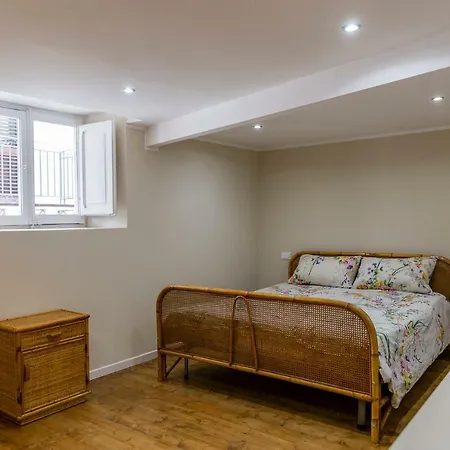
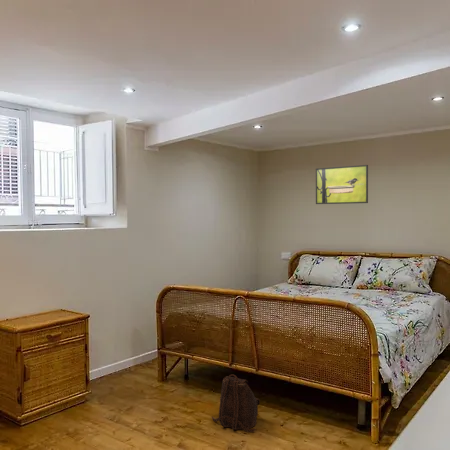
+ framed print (340, 185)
+ backpack (237, 396)
